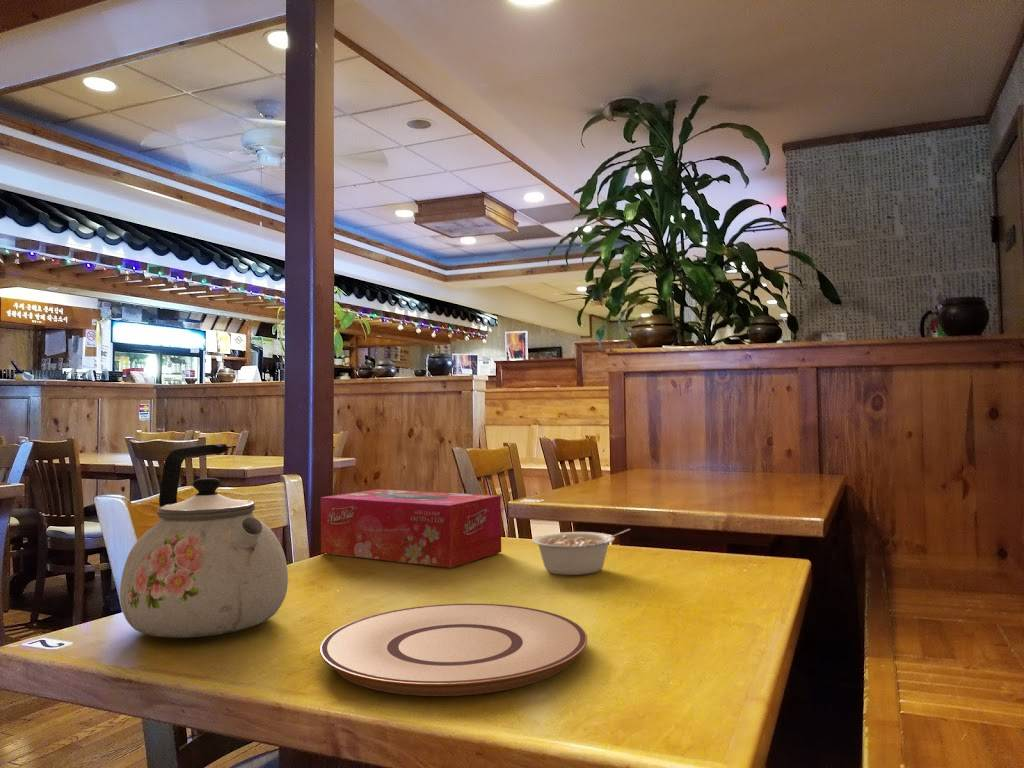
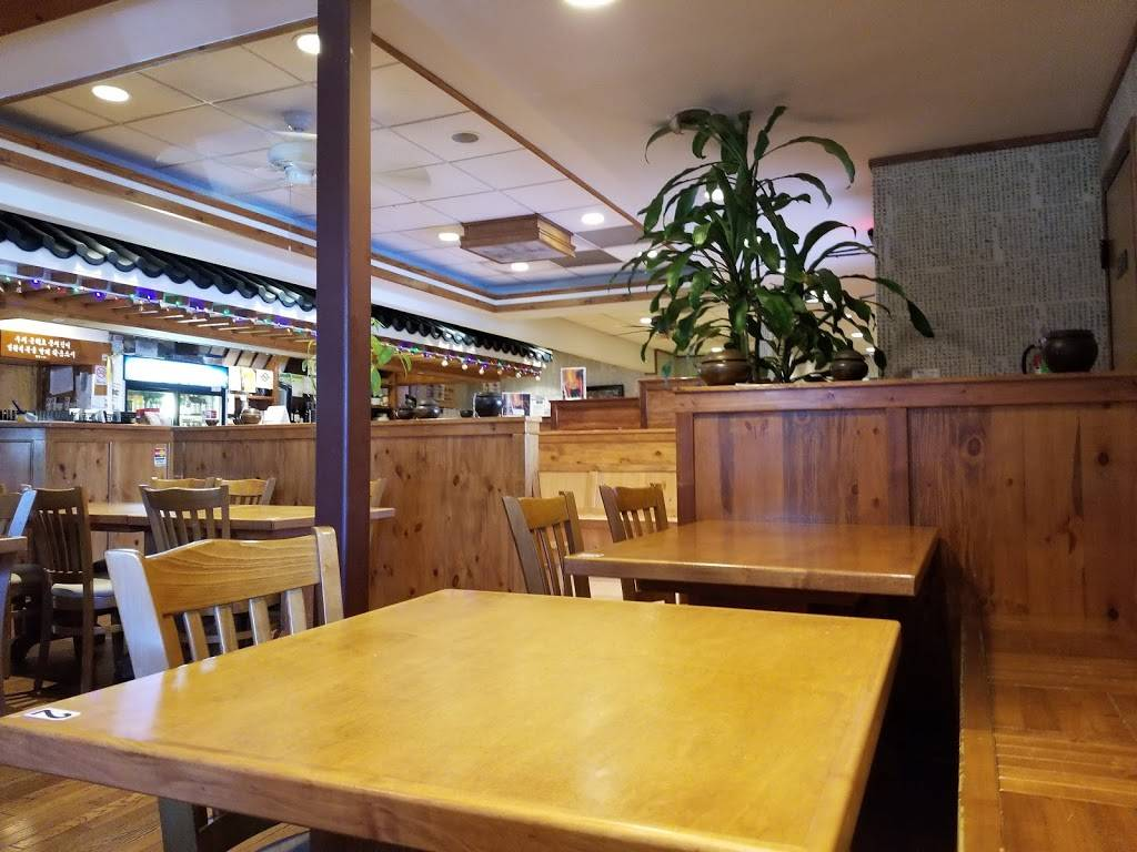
- plate (455, 643)
- legume (576, 550)
- tissue box (410, 524)
- kettle (208, 534)
